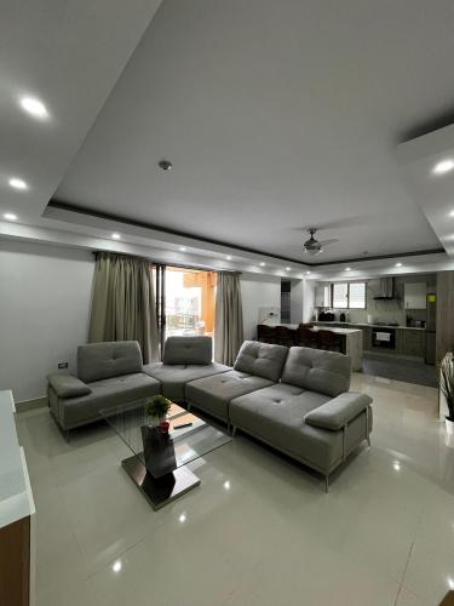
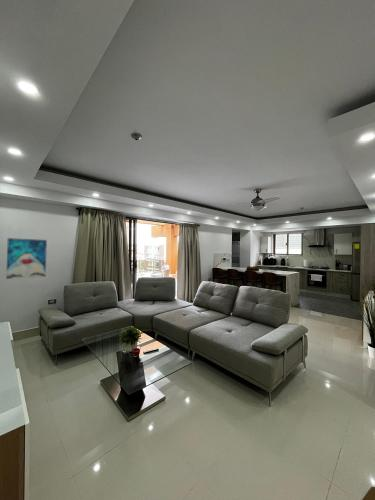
+ wall art (27, 258)
